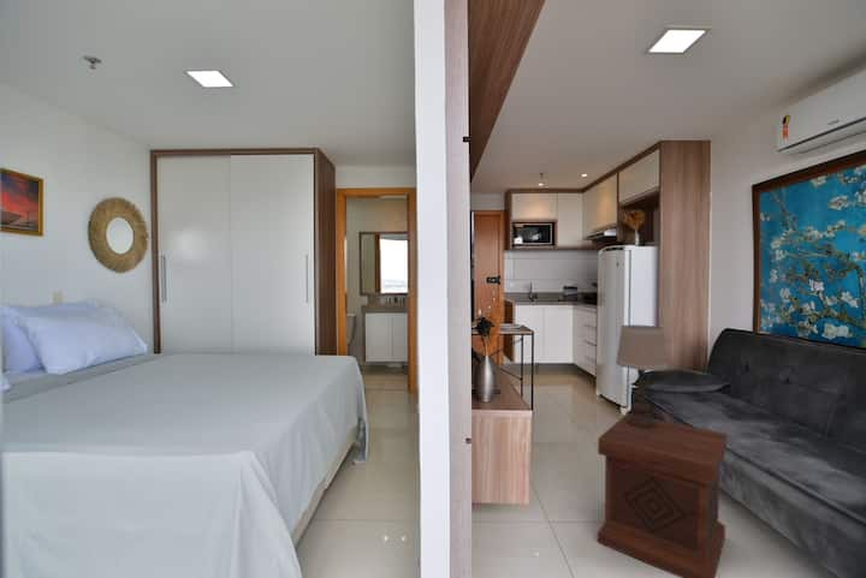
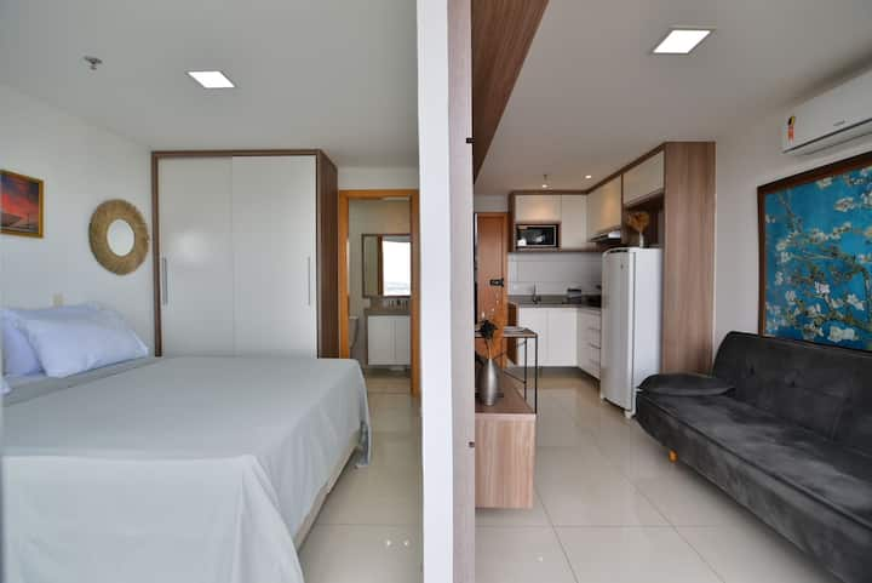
- side table (662, 487)
- table lamp (641, 375)
